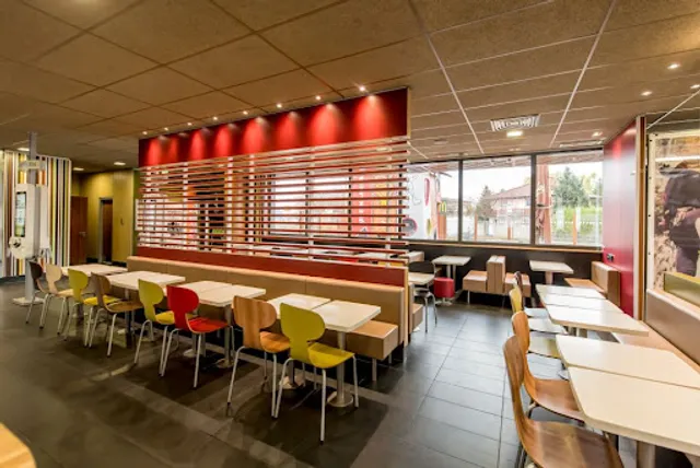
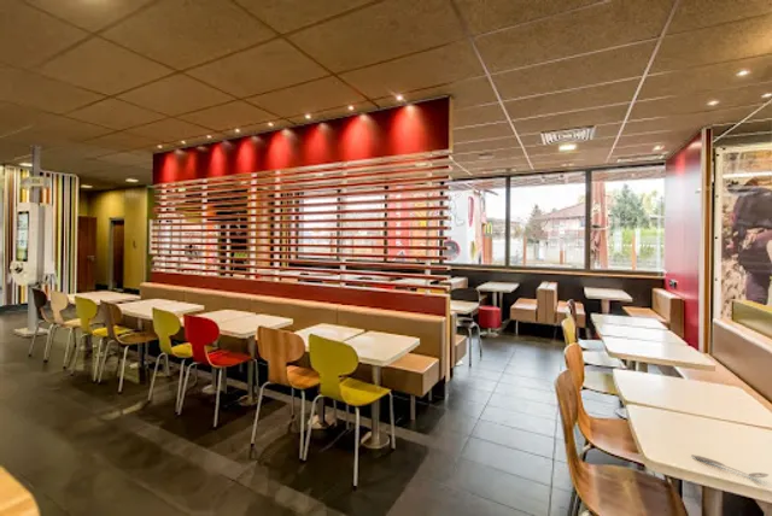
+ spoon (727, 467)
